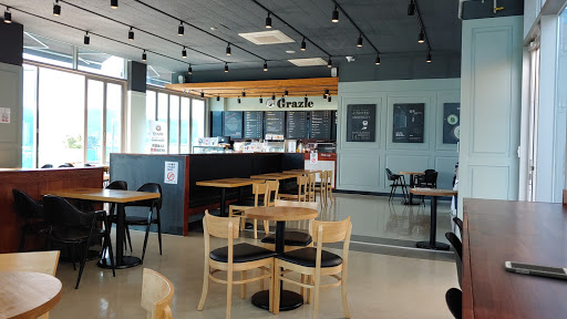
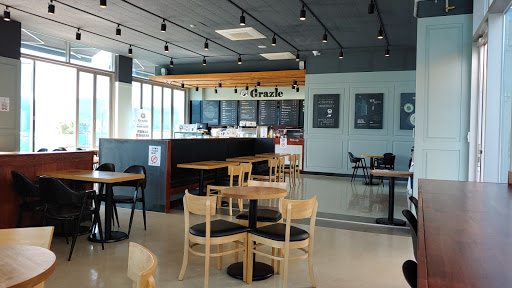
- cell phone (537, 269)
